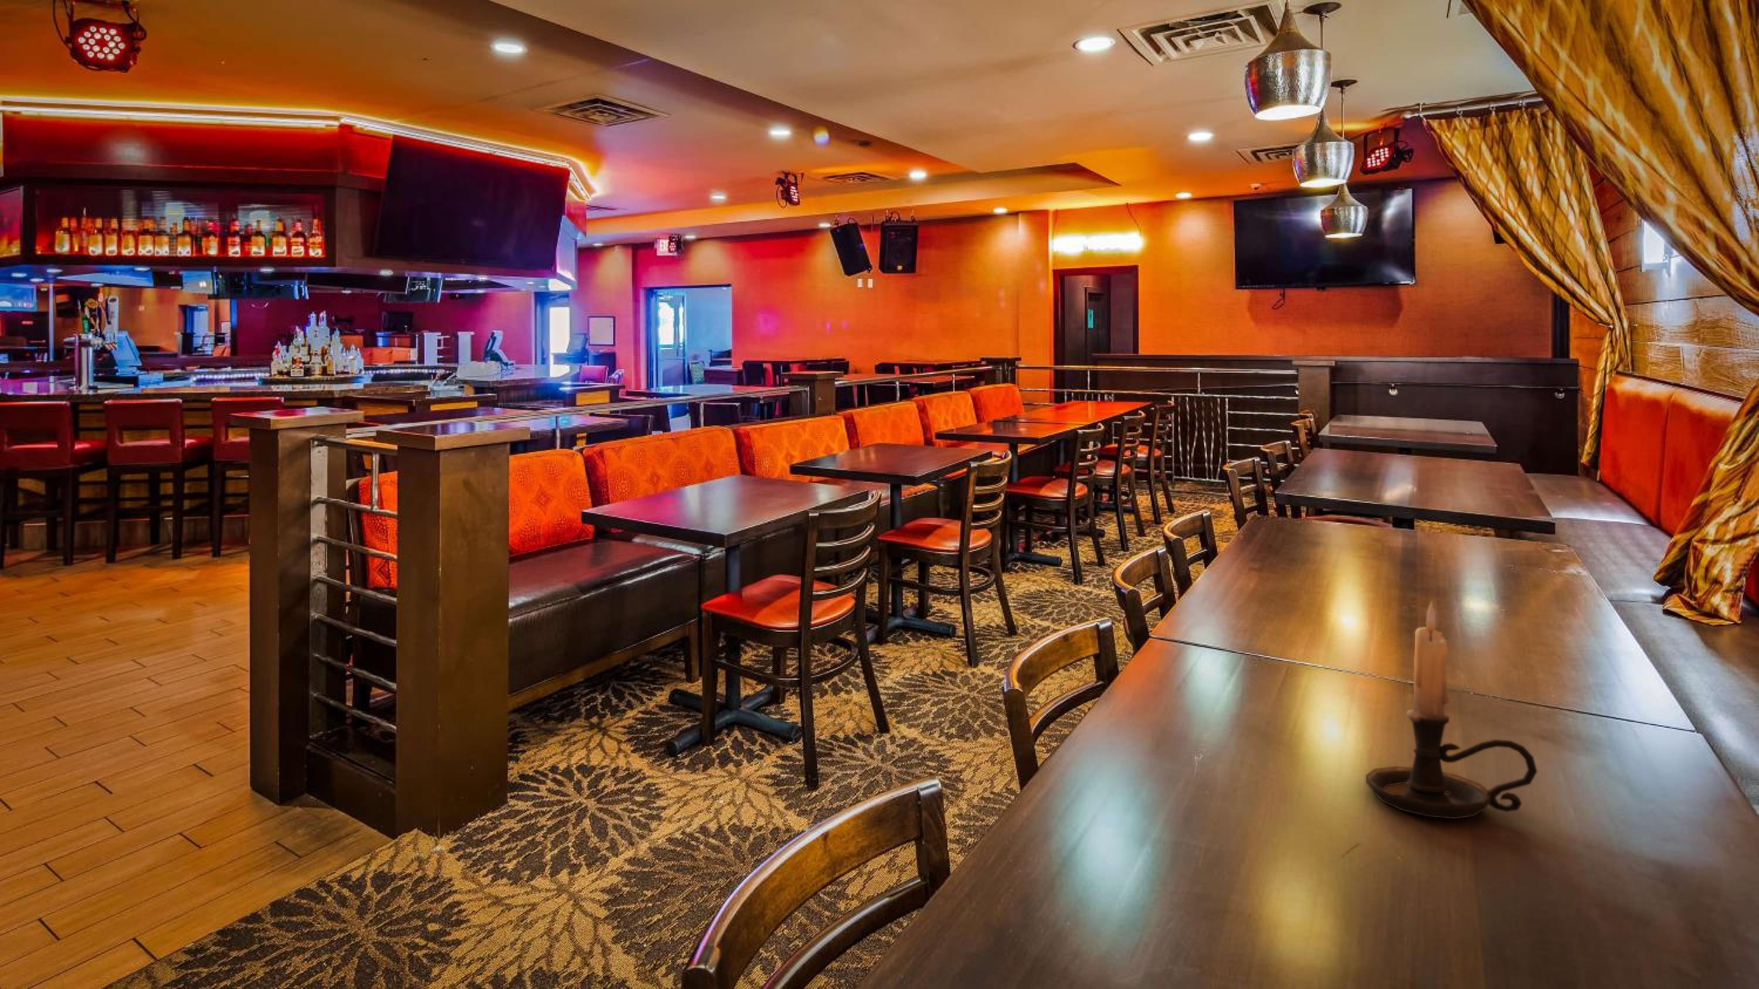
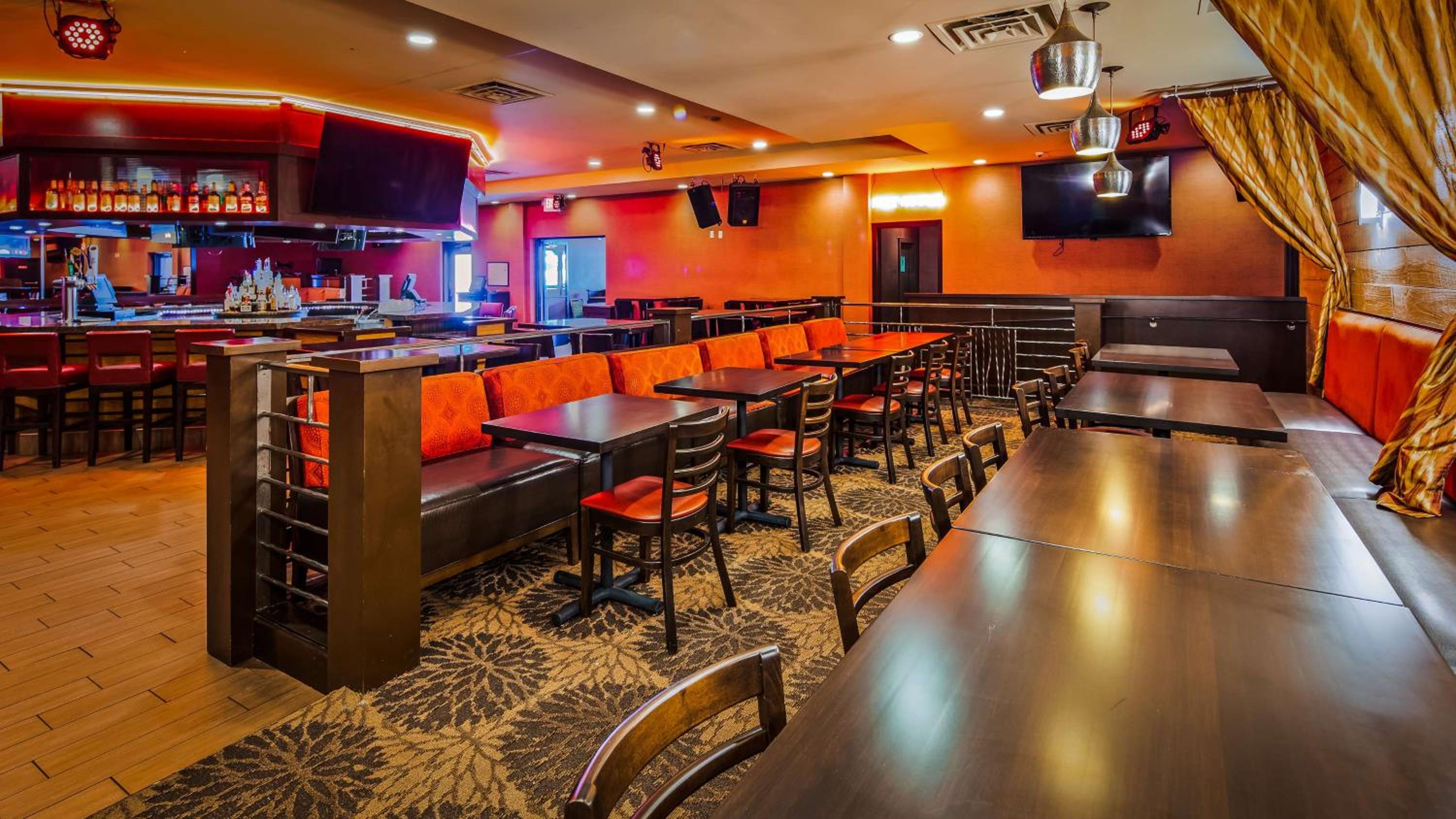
- candle holder (1449, 702)
